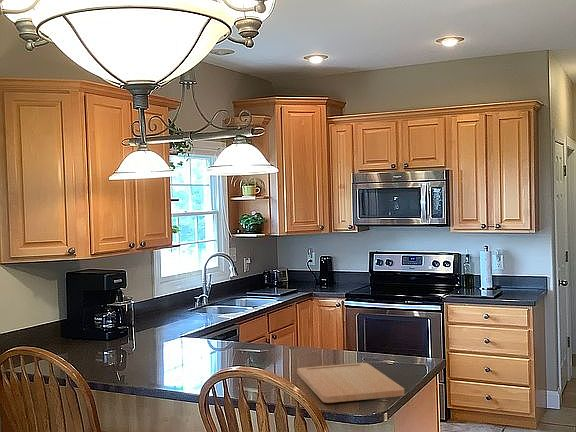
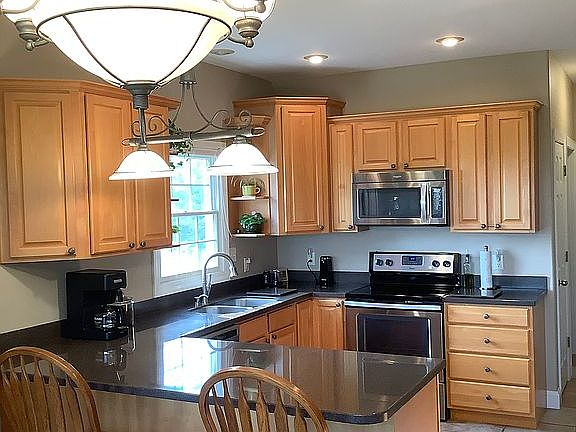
- cutting board (347, 380)
